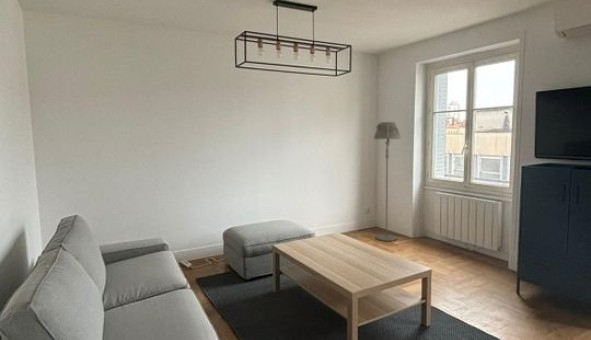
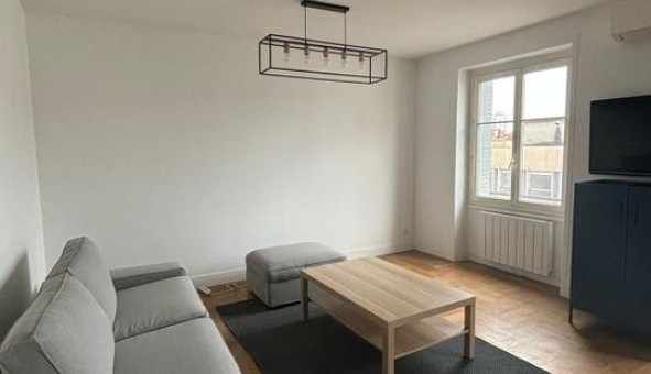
- floor lamp (386, 180)
